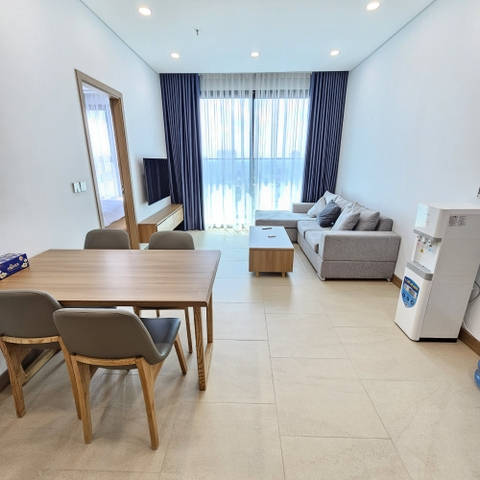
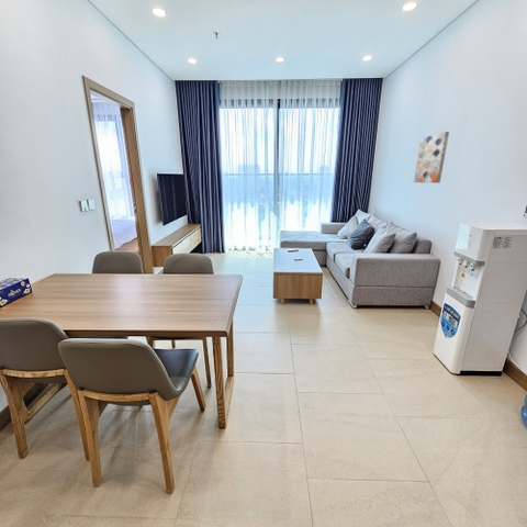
+ wall art (429, 159)
